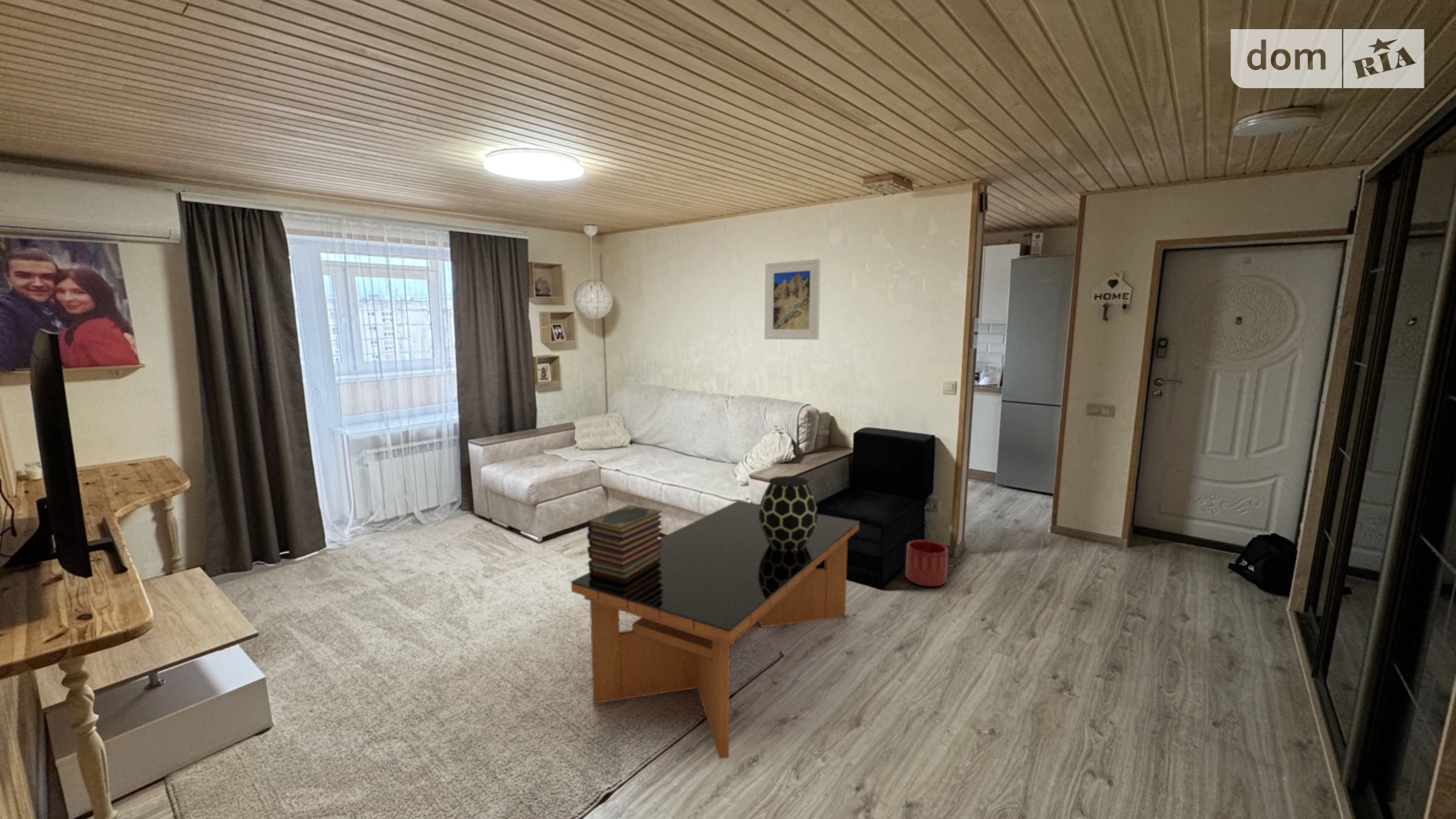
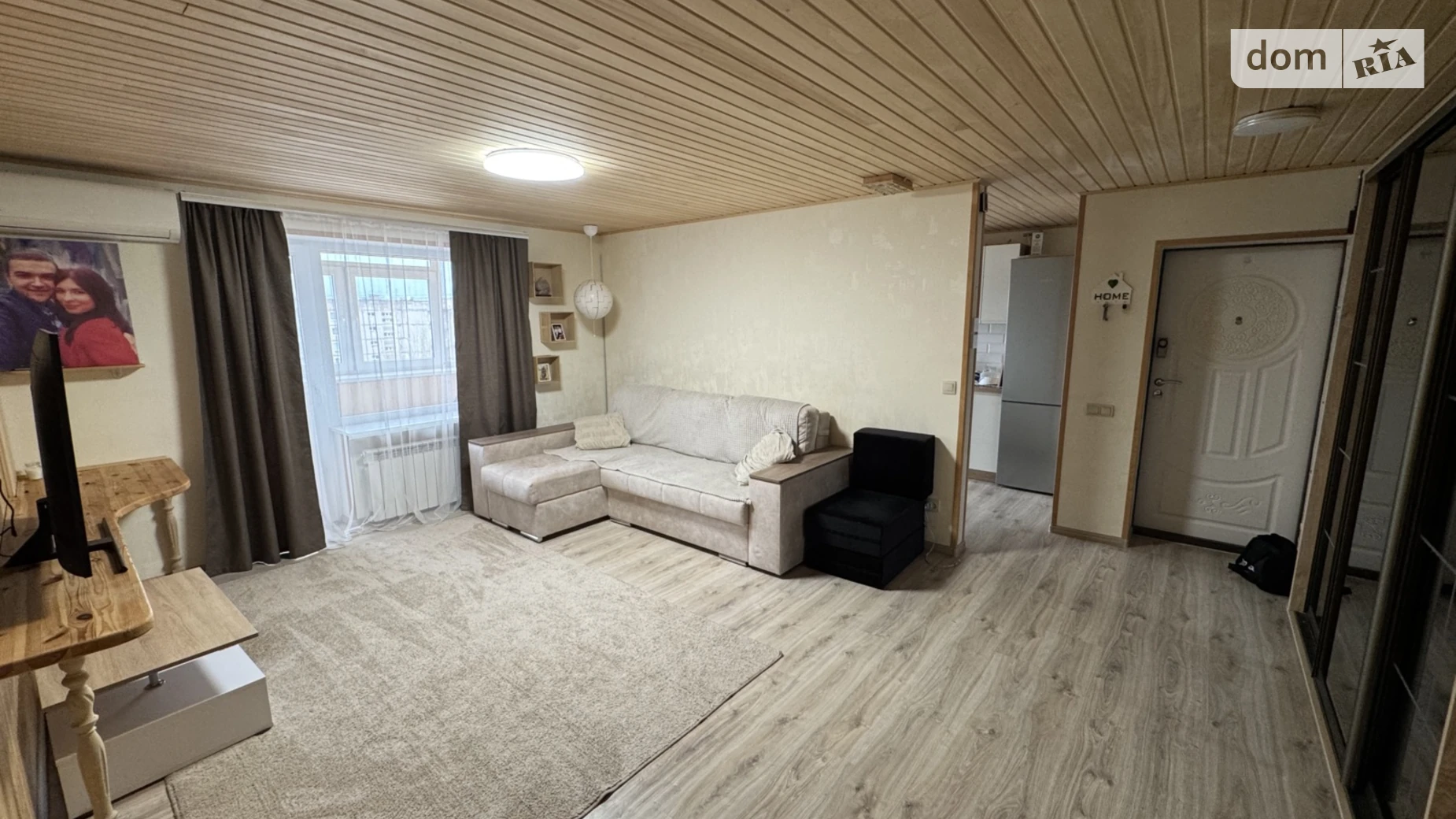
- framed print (791, 300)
- vase (788, 512)
- coffee table (734, 601)
- book stack (626, 540)
- planter (926, 563)
